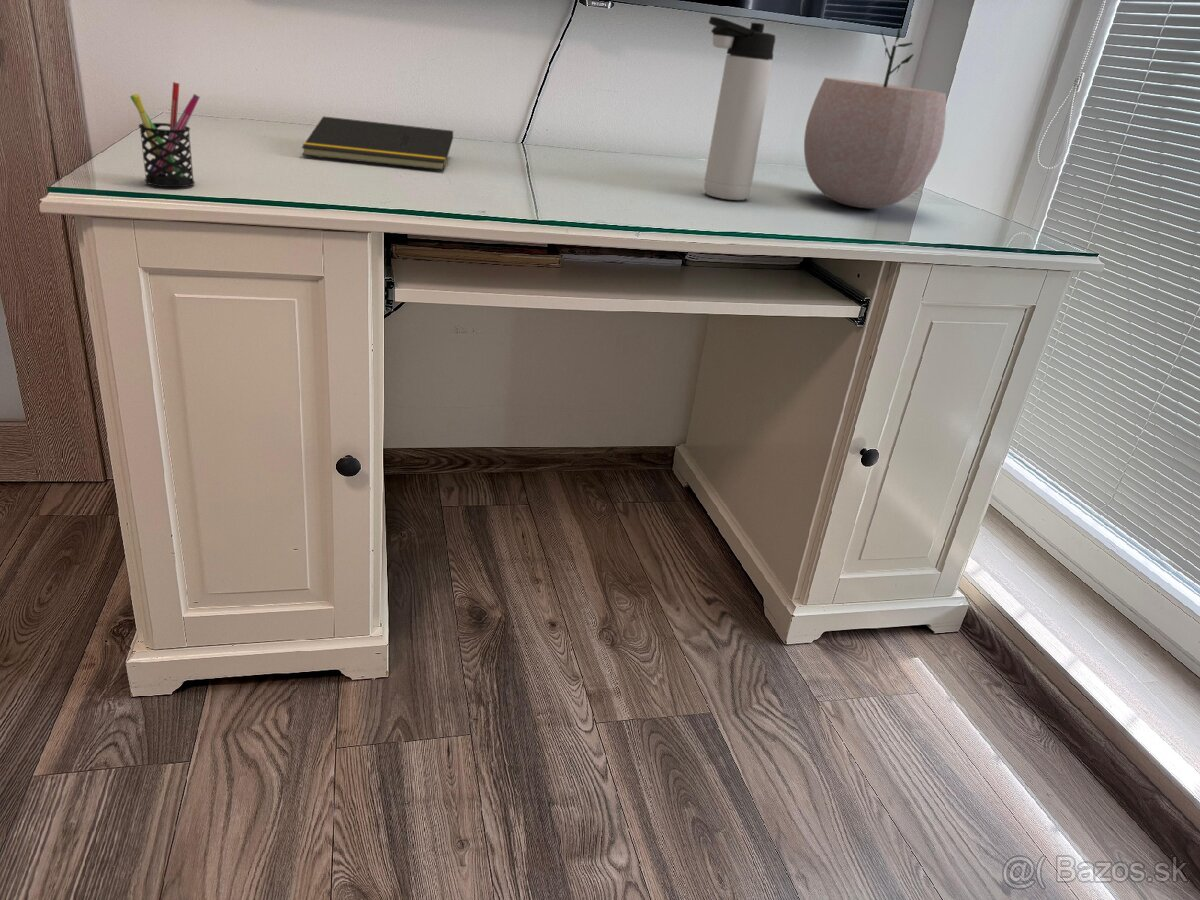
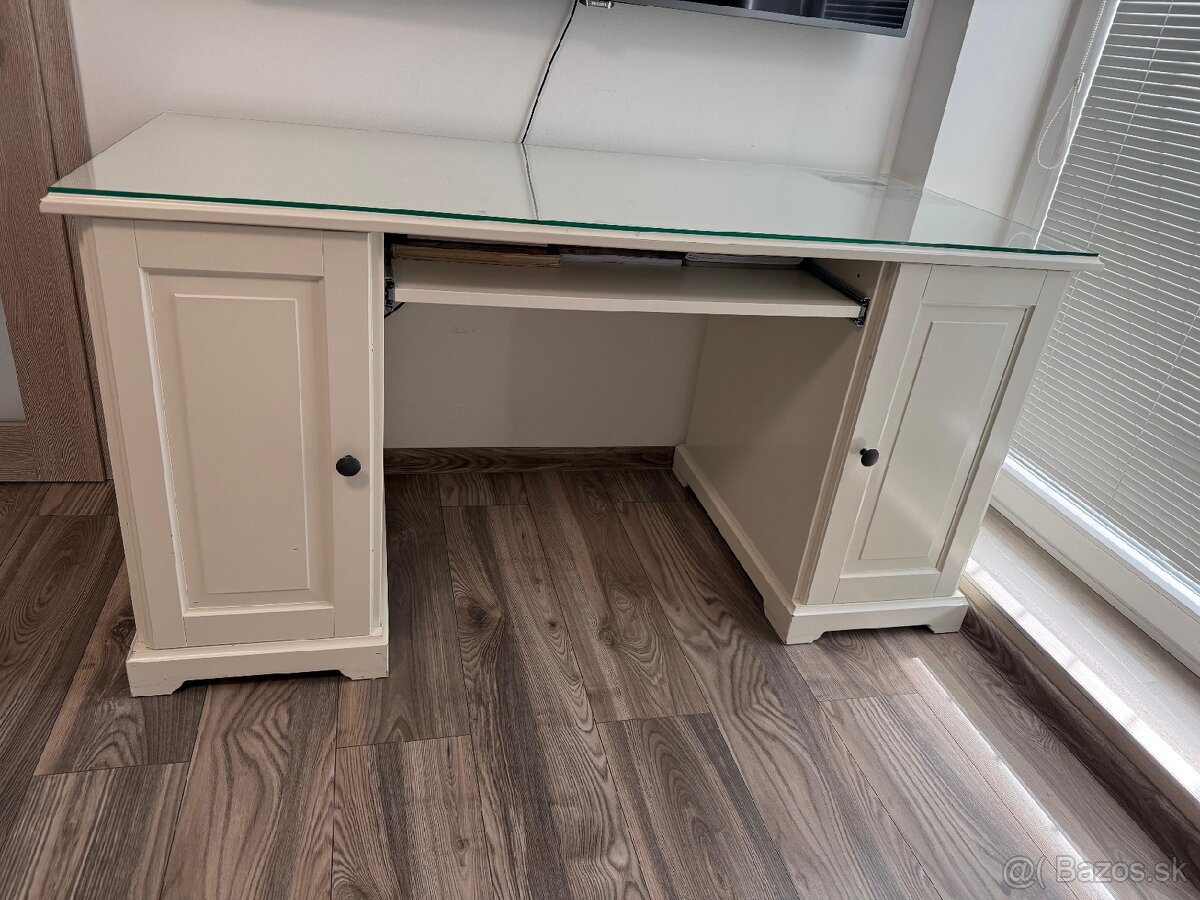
- notepad (381, 142)
- thermos bottle (729, 111)
- plant pot (876, 120)
- pen holder (162, 133)
